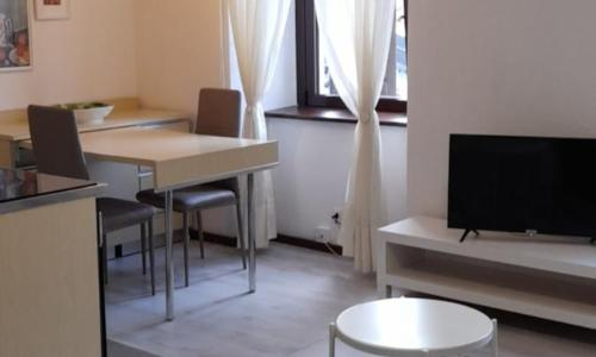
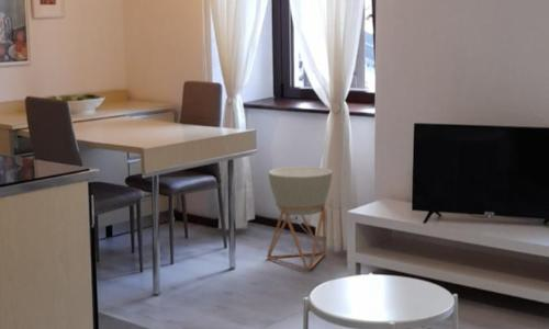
+ planter (301, 215)
